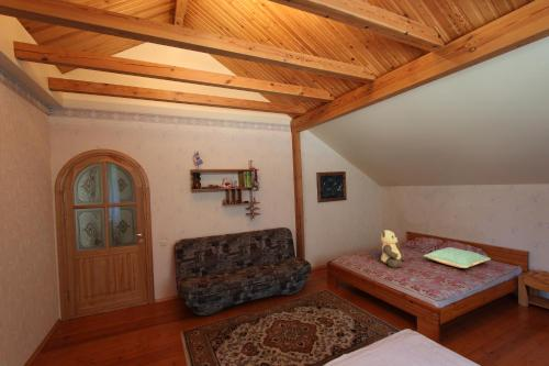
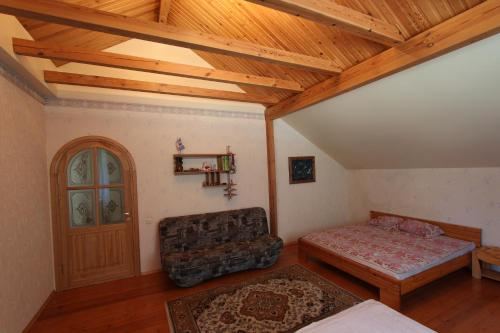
- pillow (456, 257)
- teddy bear (391, 245)
